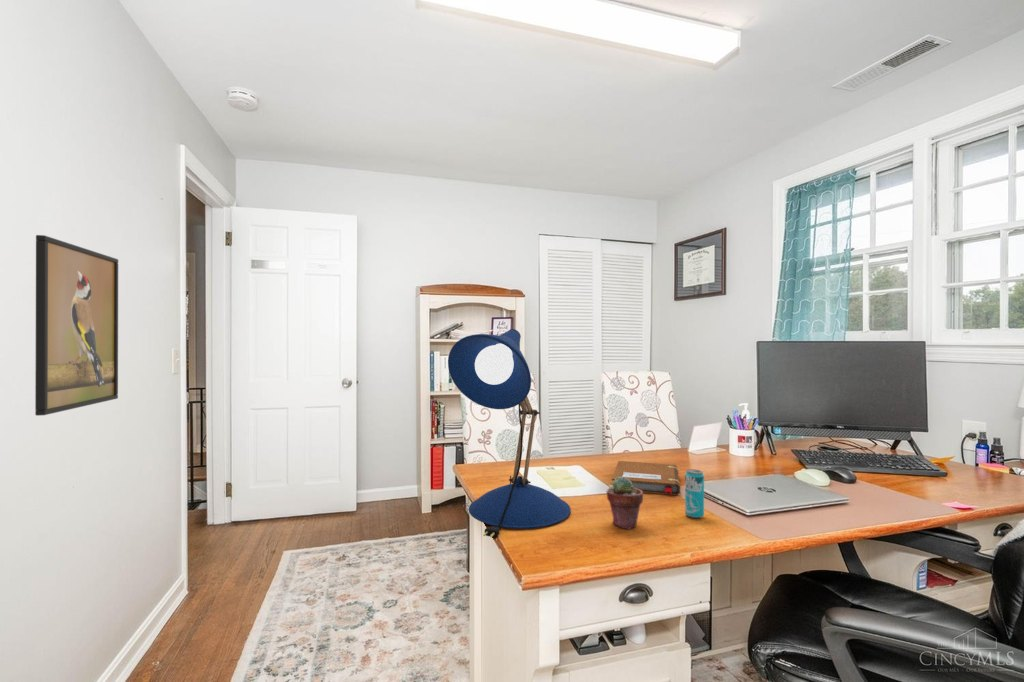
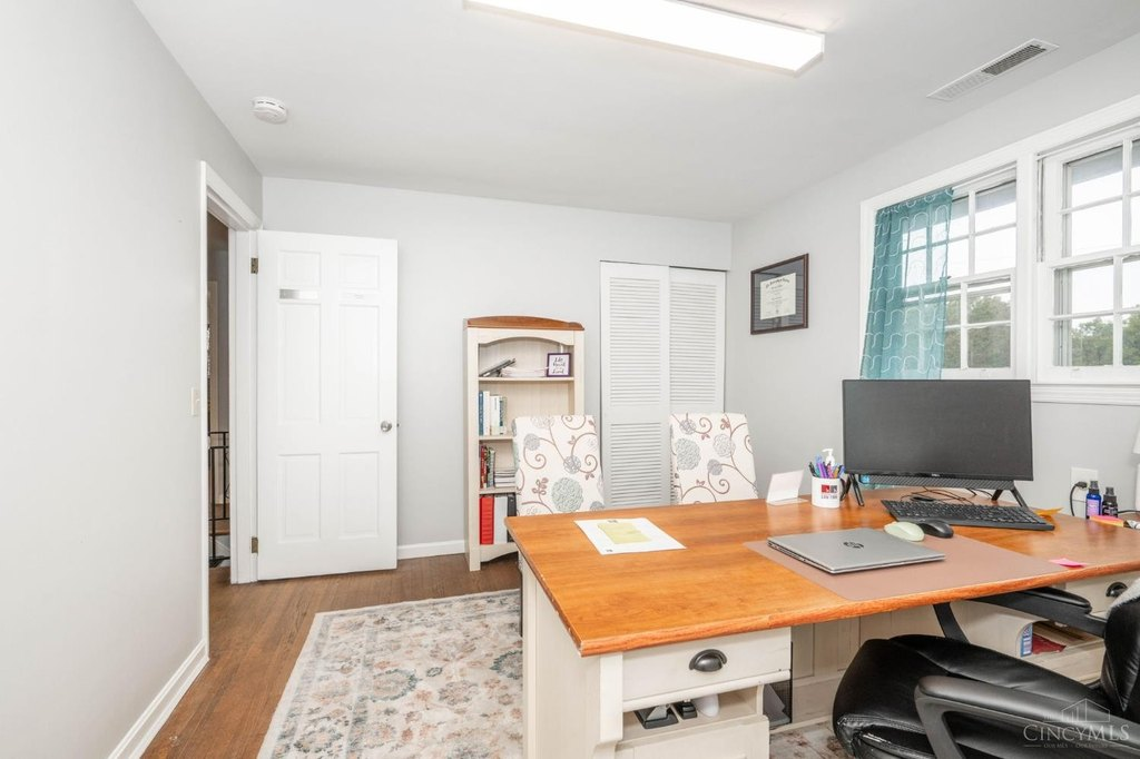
- notebook (646, 477)
- potted succulent (624, 500)
- beverage can (694, 493)
- desk lamp (519, 419)
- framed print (82, 327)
